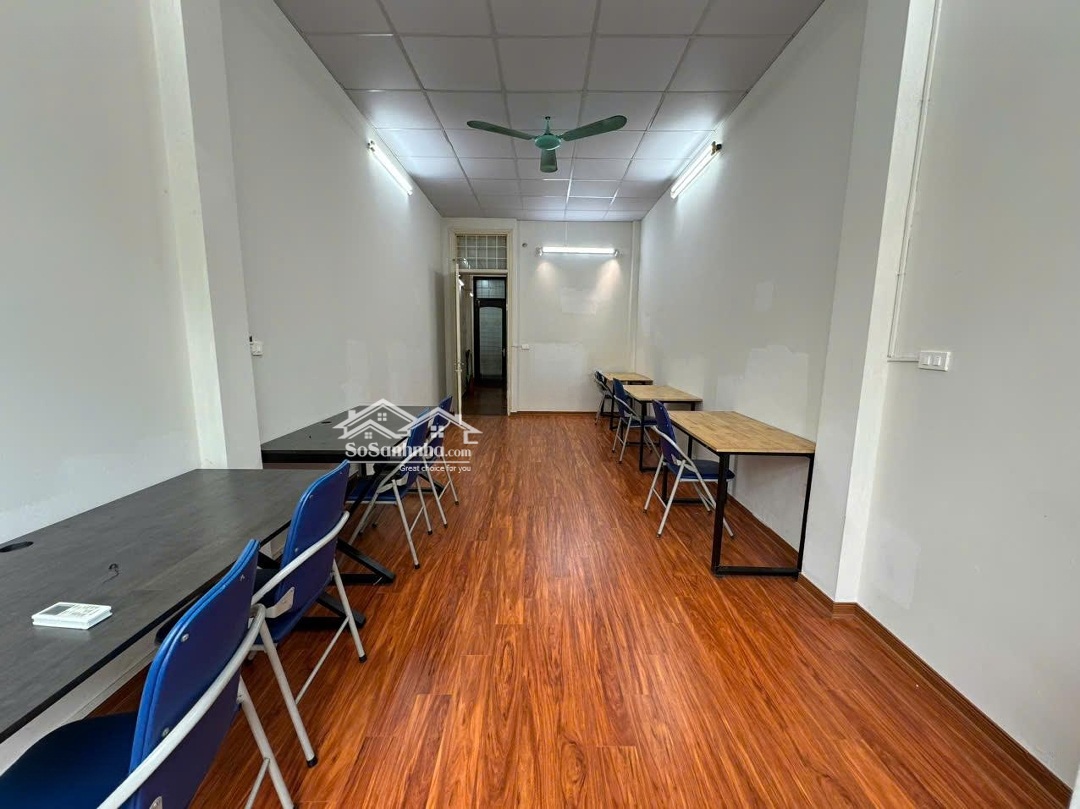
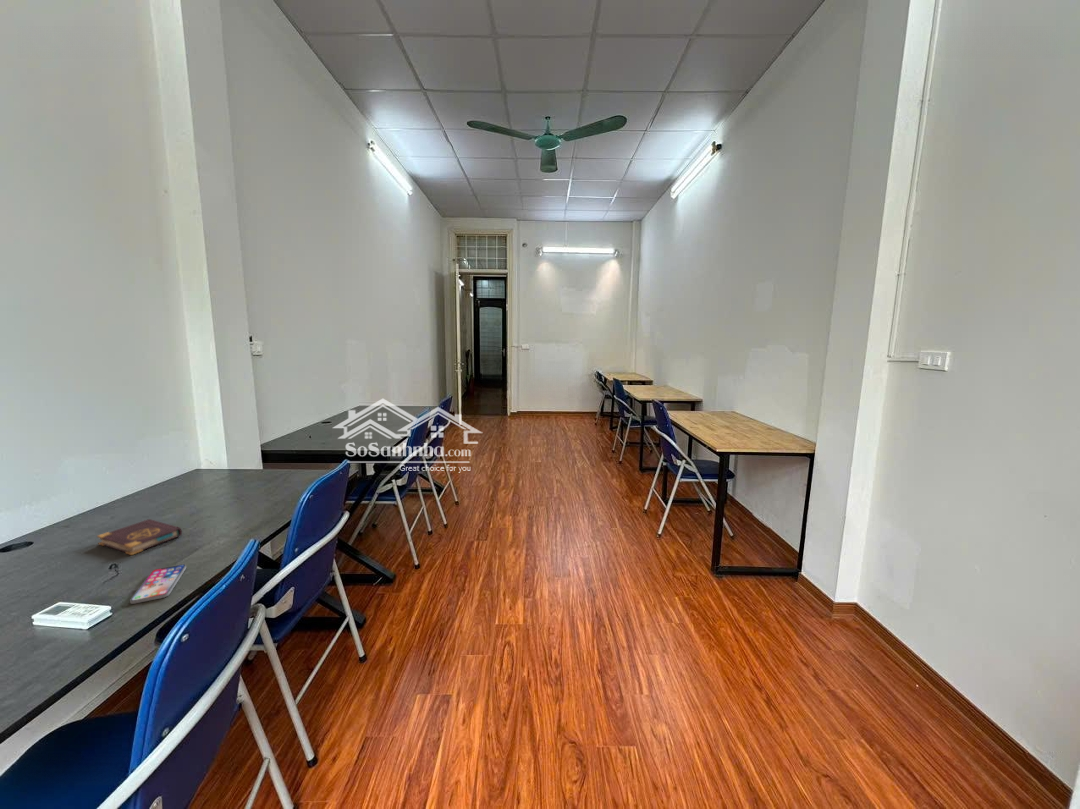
+ book (140, 535)
+ smartphone (160, 582)
